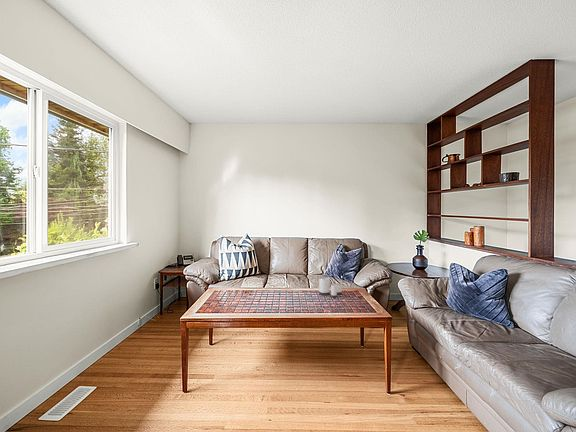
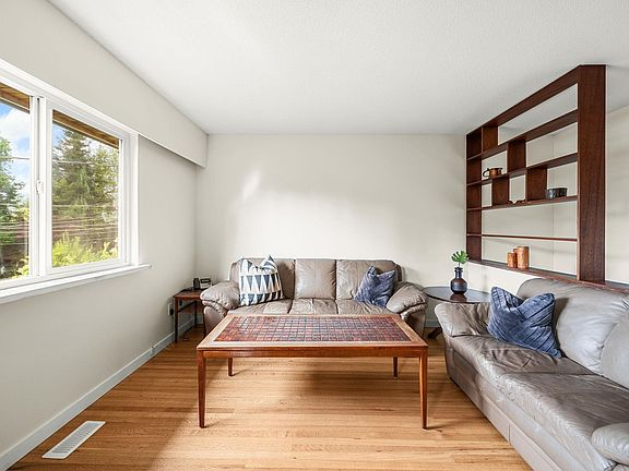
- candle (331, 287)
